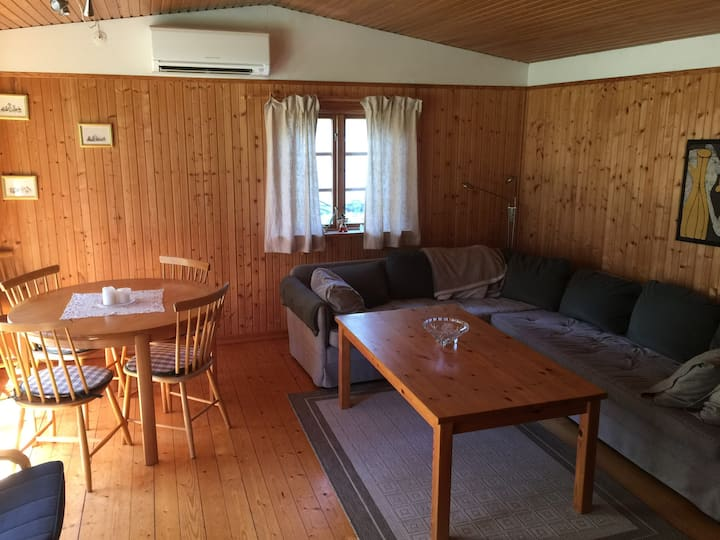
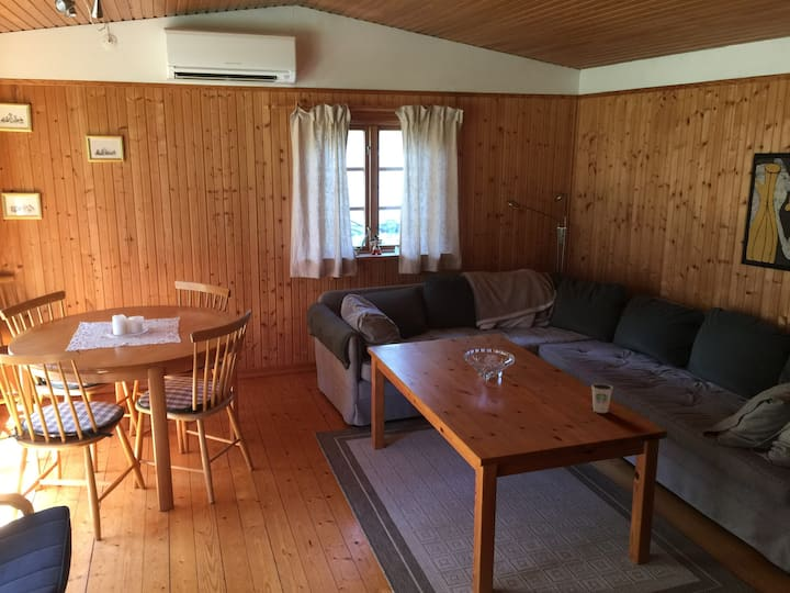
+ dixie cup (601, 399)
